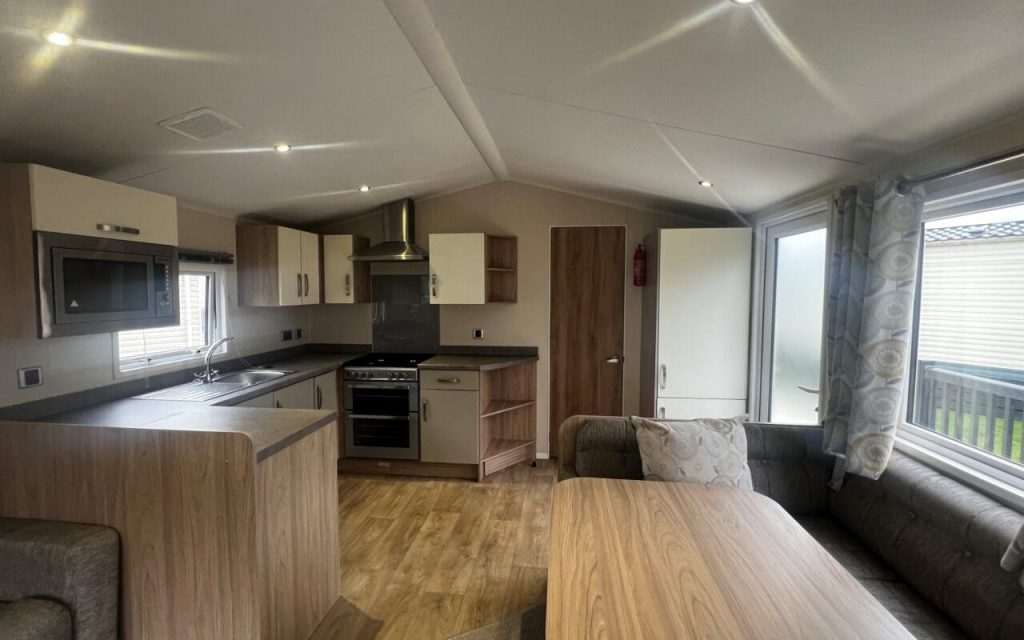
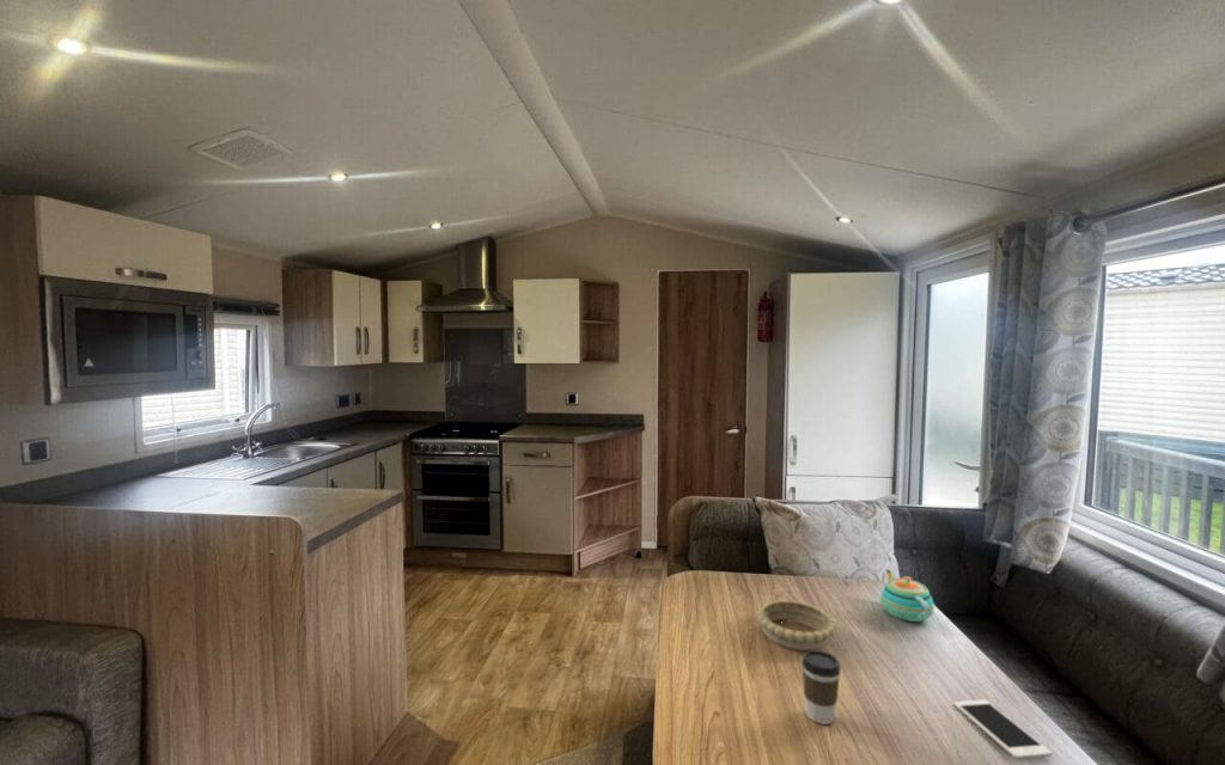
+ cell phone (999, 727)
+ teapot (904, 594)
+ decorative bowl (794, 622)
+ coffee cup (821, 686)
